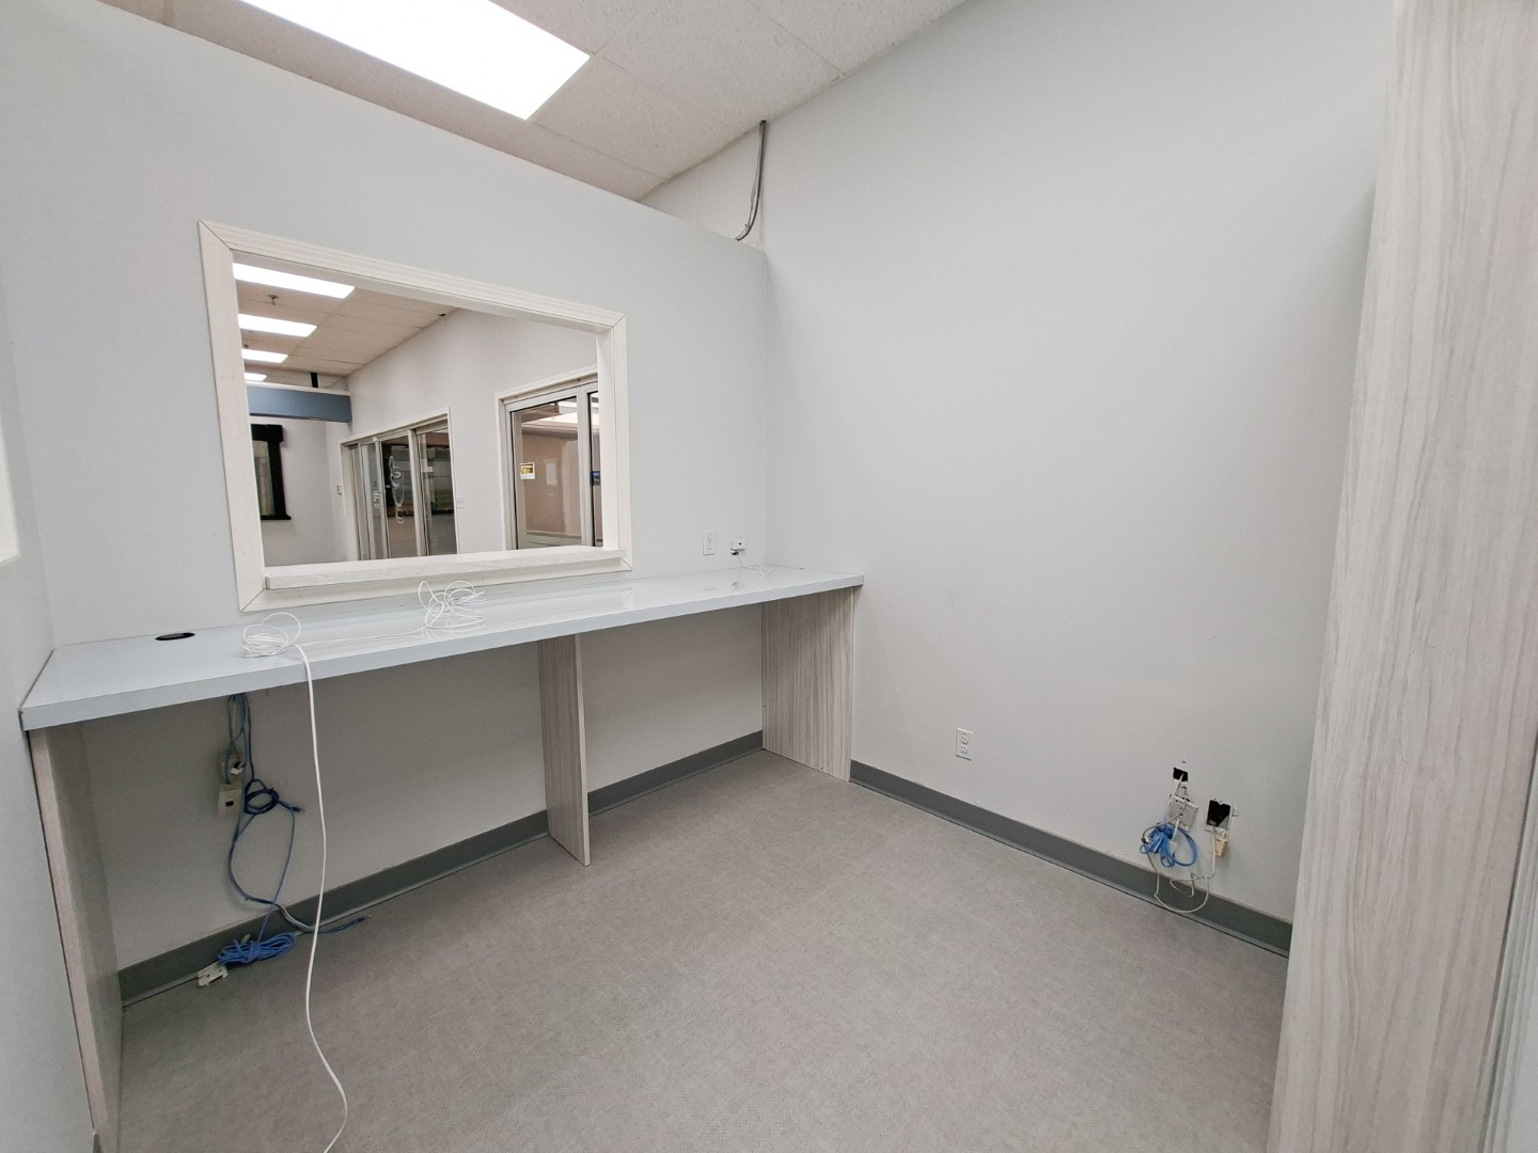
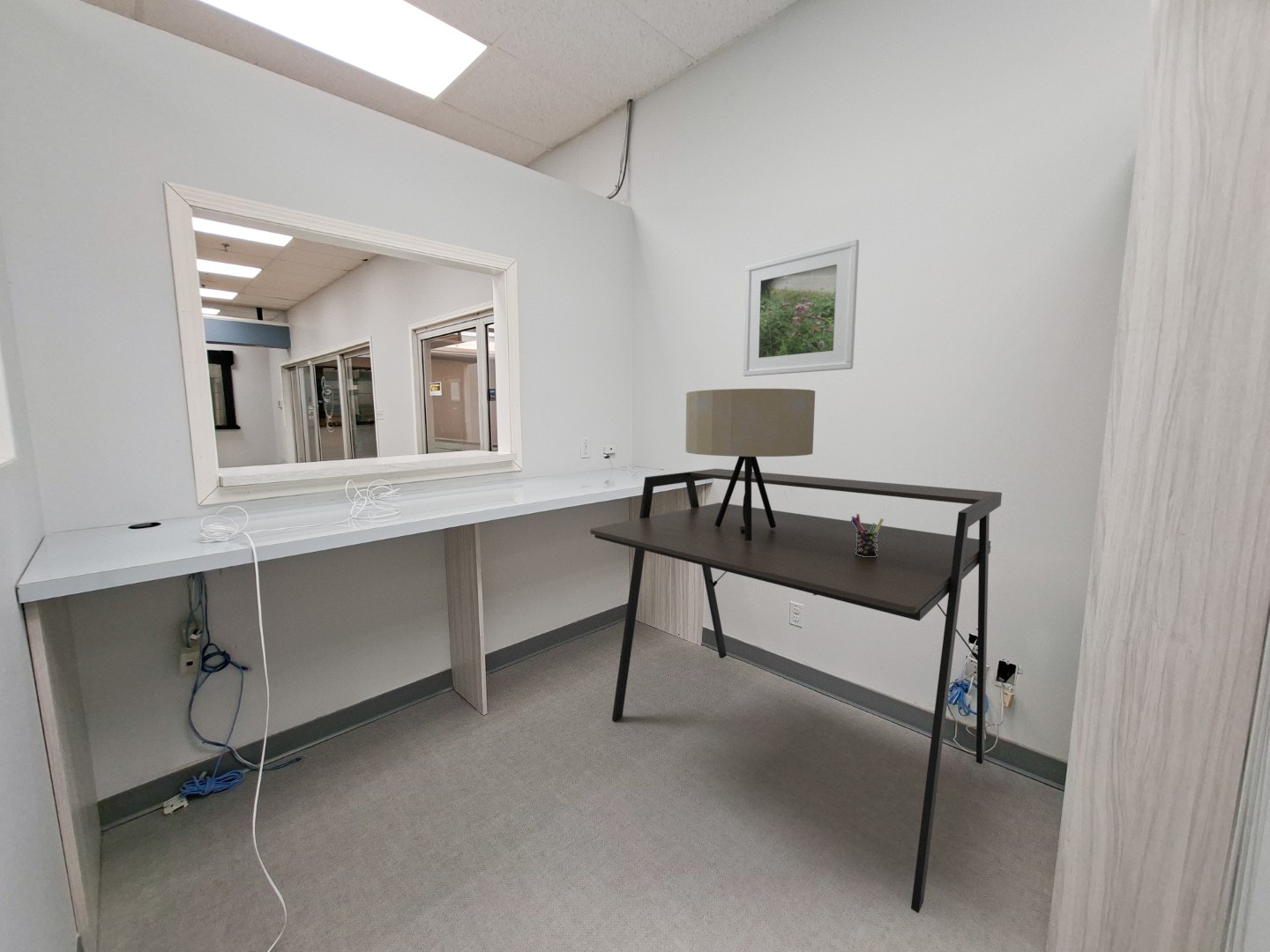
+ table lamp (747, 464)
+ pen holder (867, 534)
+ desk (792, 588)
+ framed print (796, 314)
